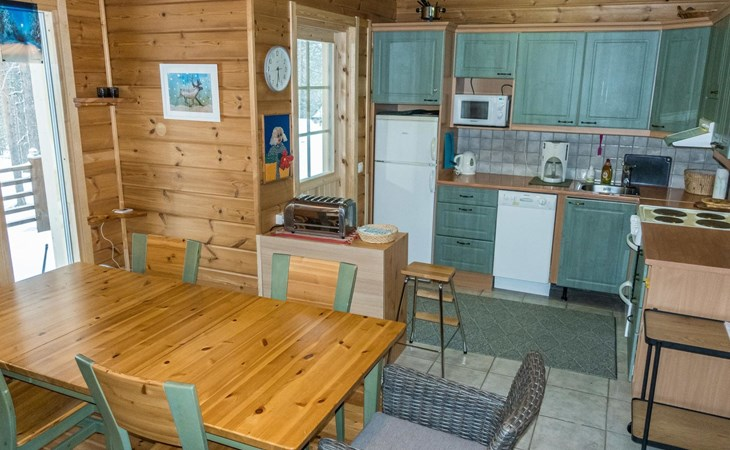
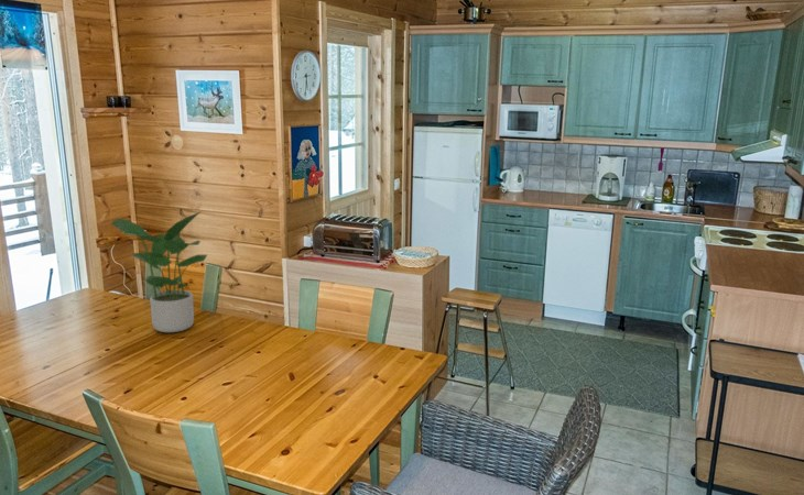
+ potted plant (164, 266)
